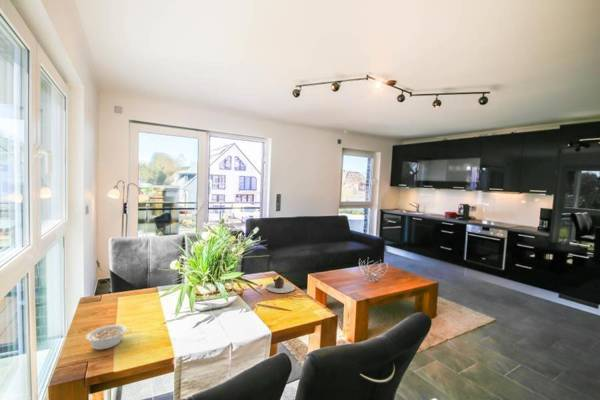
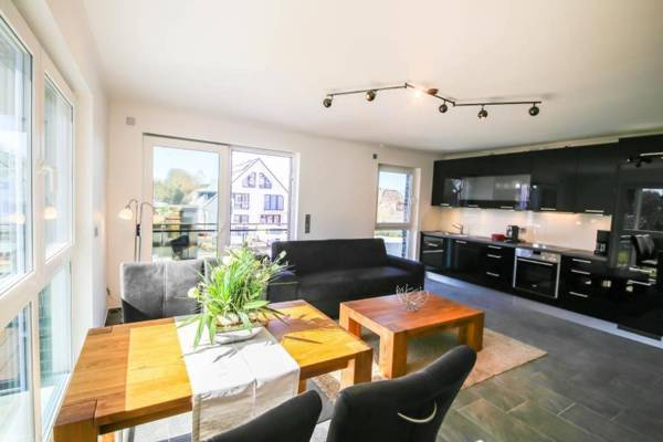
- teapot (280, 280)
- legume (108, 336)
